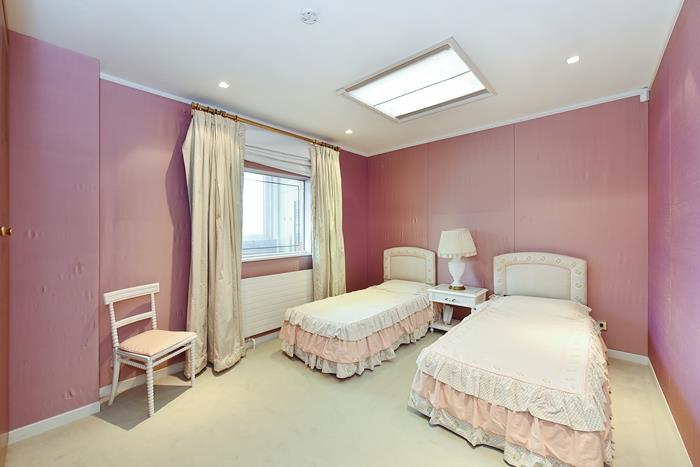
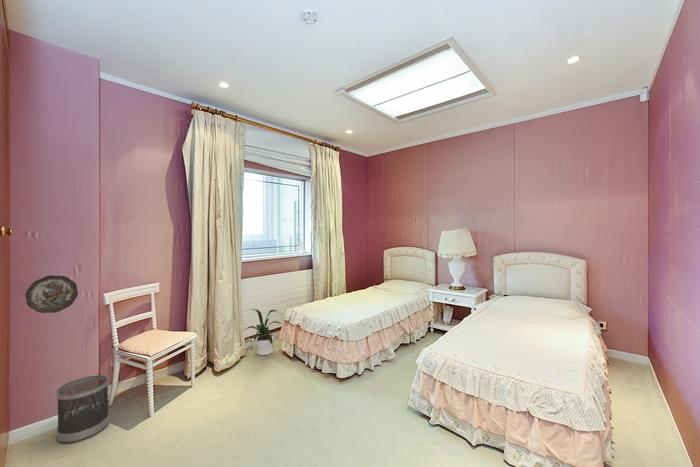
+ wastebasket (83, 406)
+ house plant (263, 330)
+ decorative plate (52, 293)
